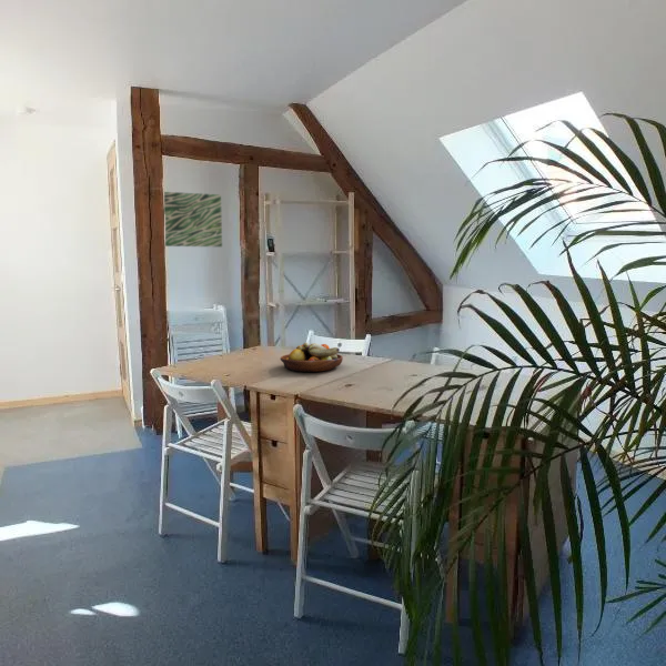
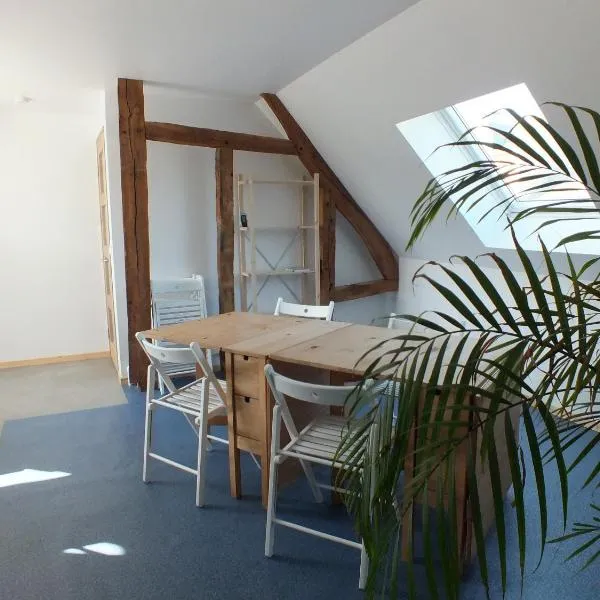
- wall art (189, 220)
- fruit bowl (312, 354)
